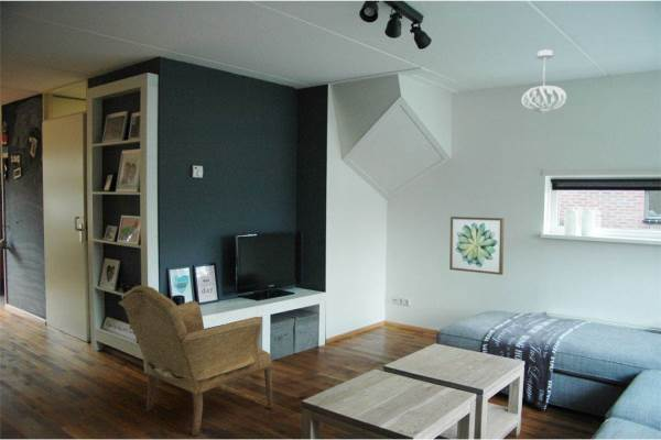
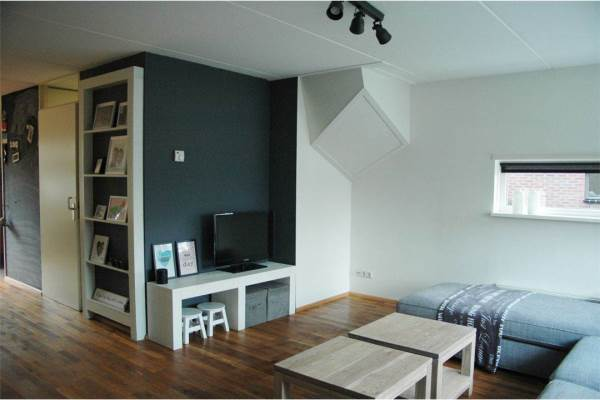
- armchair (196, 346)
- wall art (476, 244)
- pendant light (543, 81)
